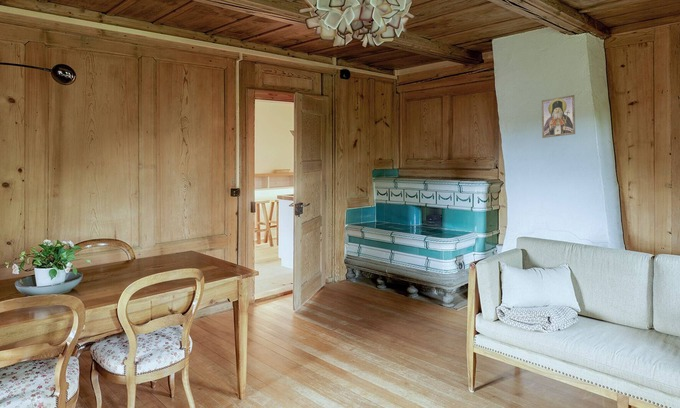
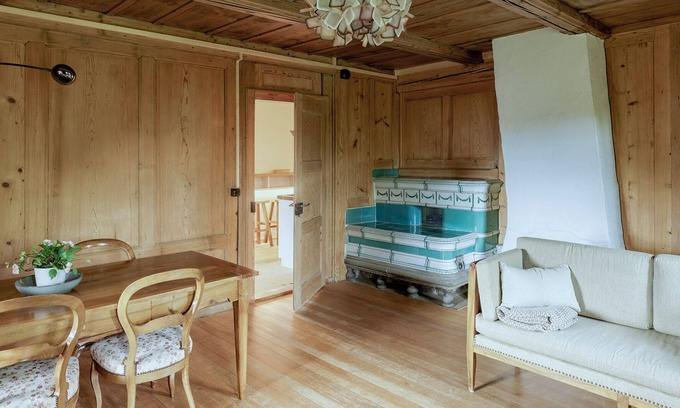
- religious icon (558, 116)
